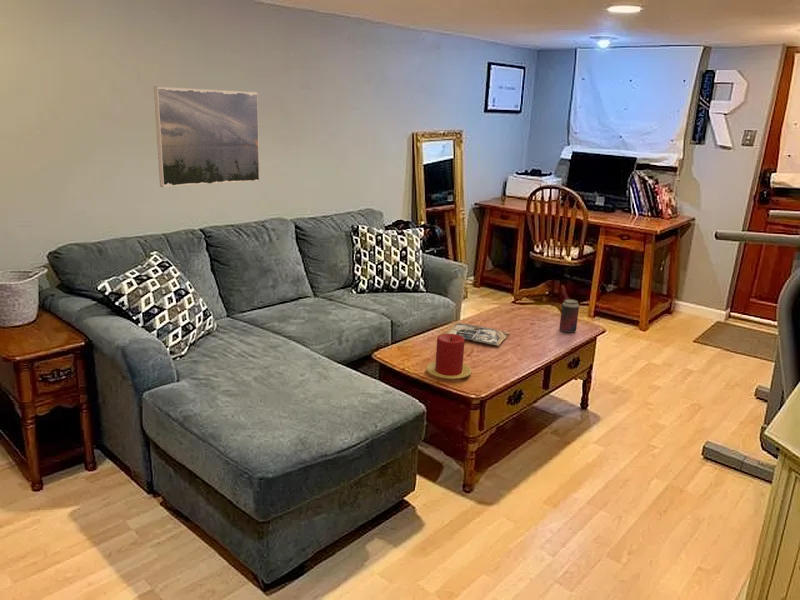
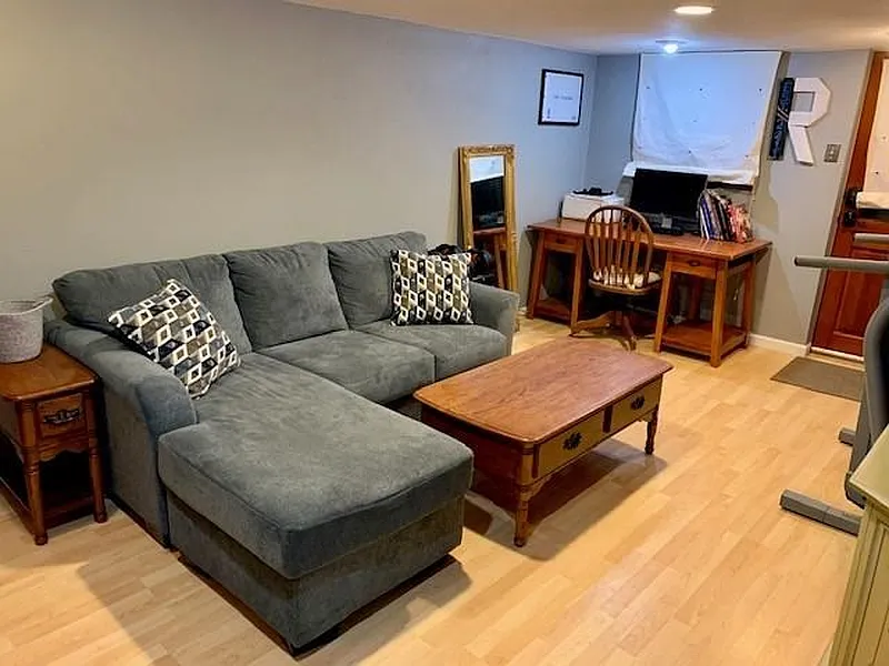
- candle (449, 355)
- magazine (477, 334)
- beverage can (569, 315)
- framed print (210, 137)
